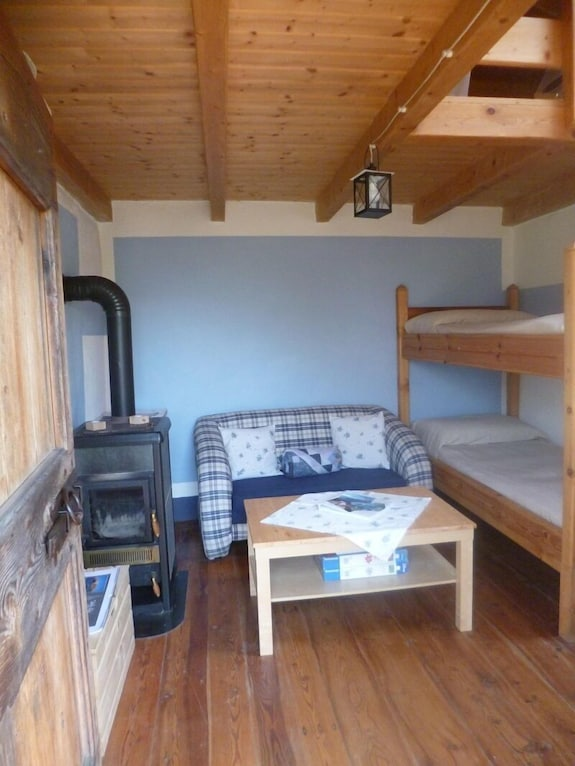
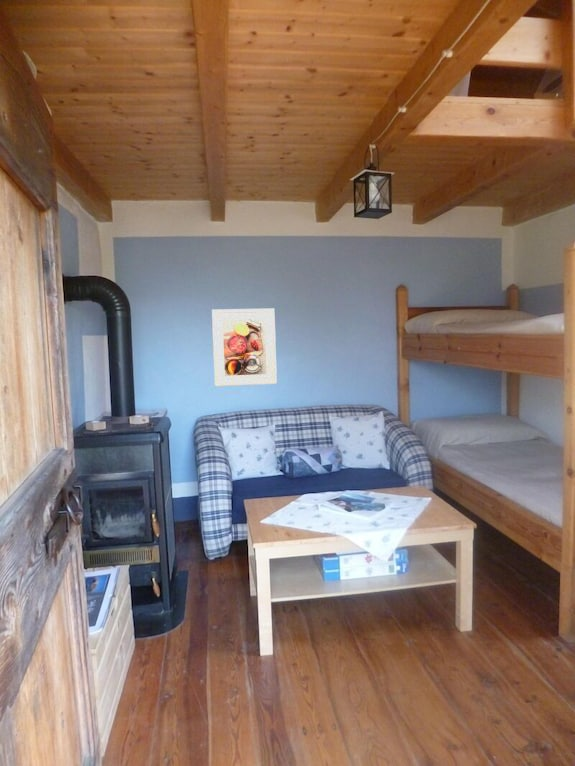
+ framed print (244, 347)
